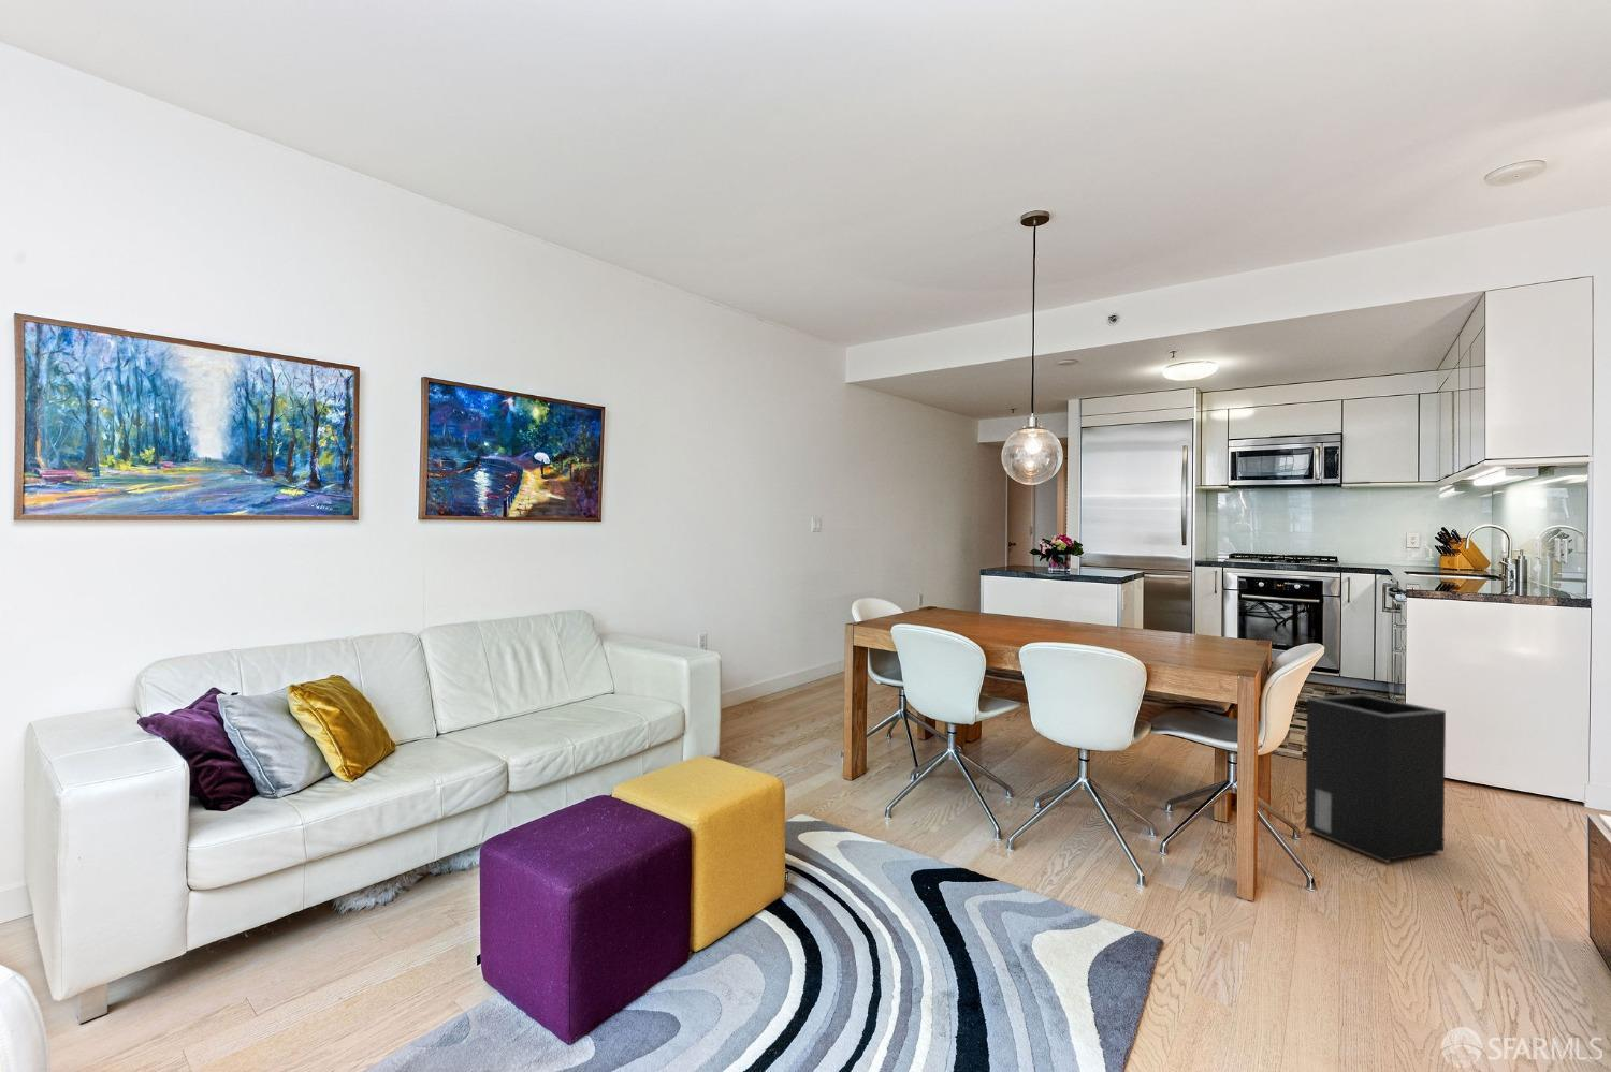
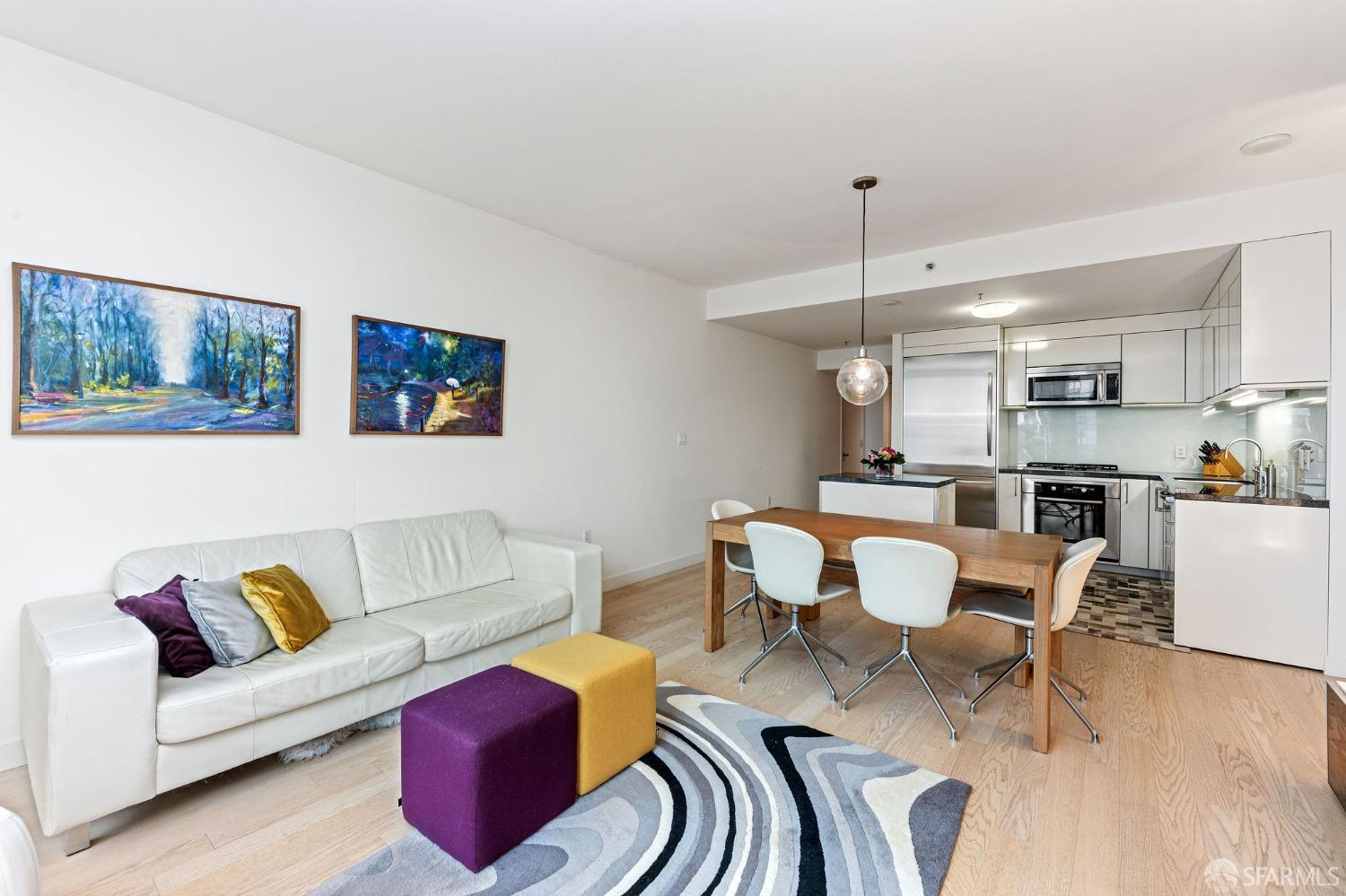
- speaker (1373, 773)
